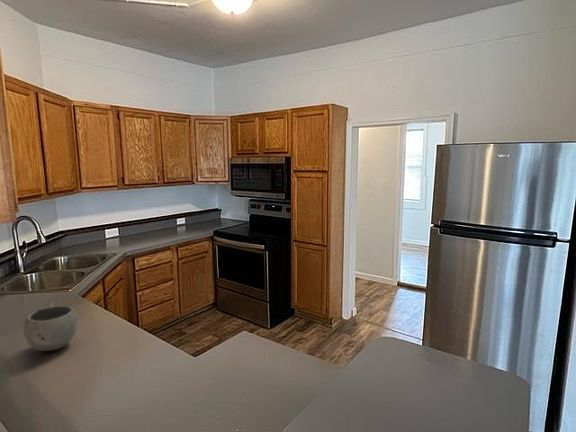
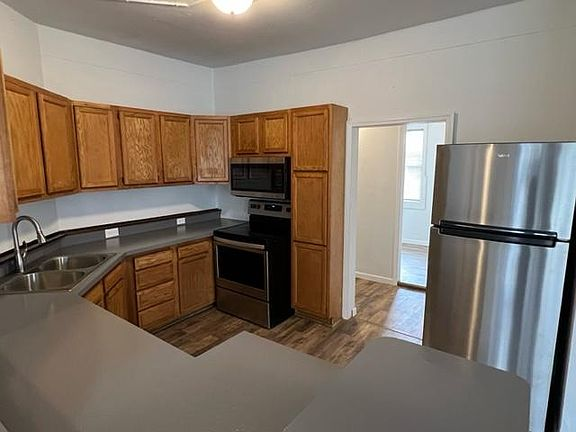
- bowl (50, 331)
